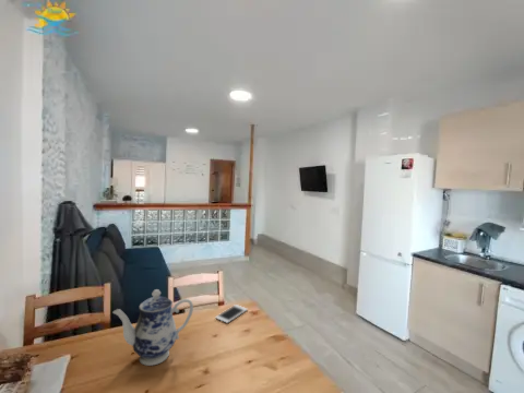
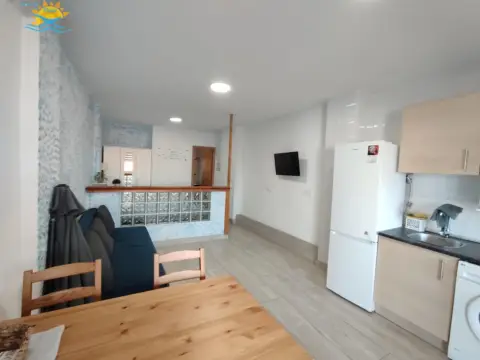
- cell phone (231, 312)
- teapot (155, 322)
